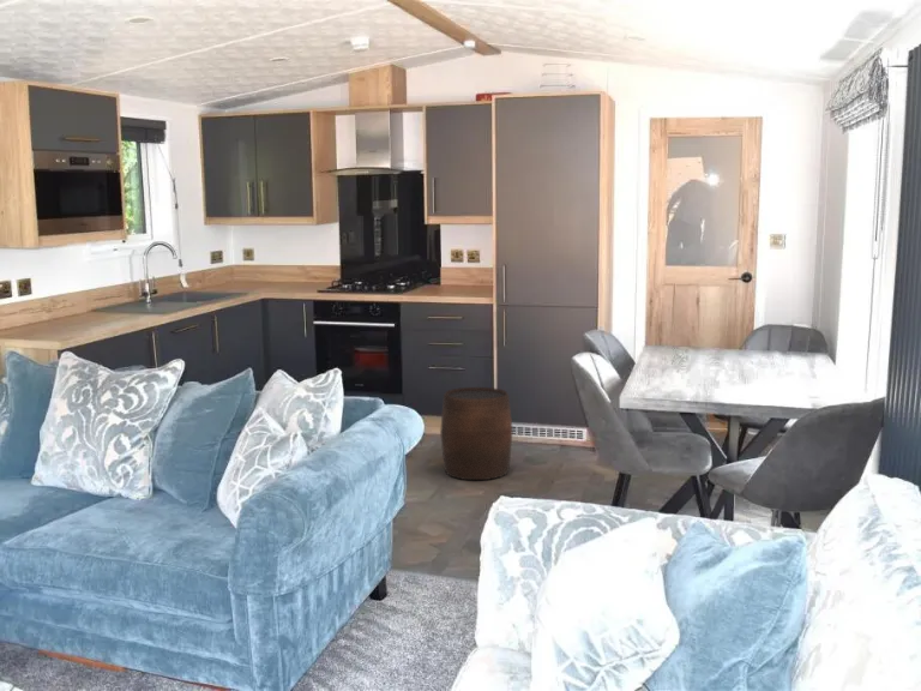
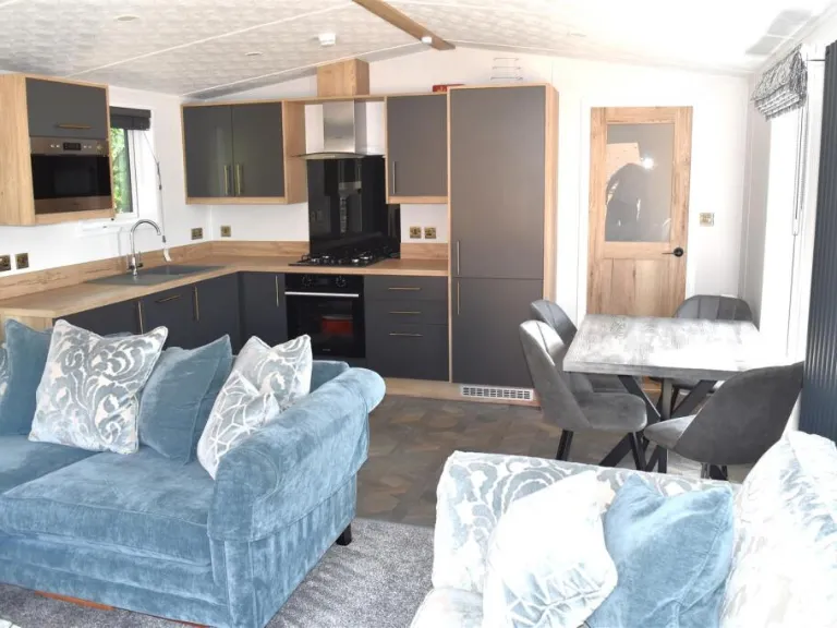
- stool (476, 432)
